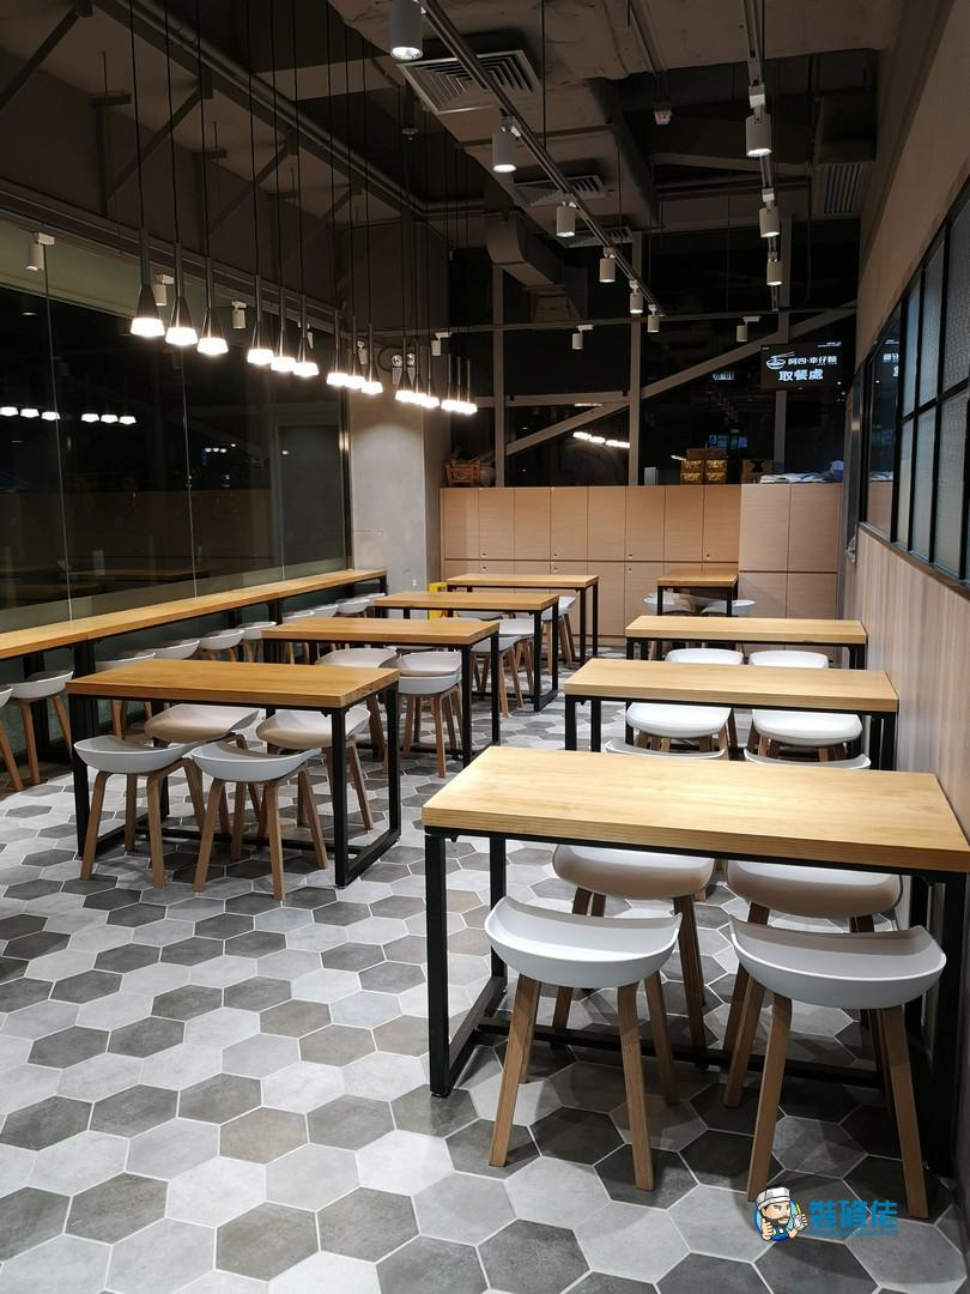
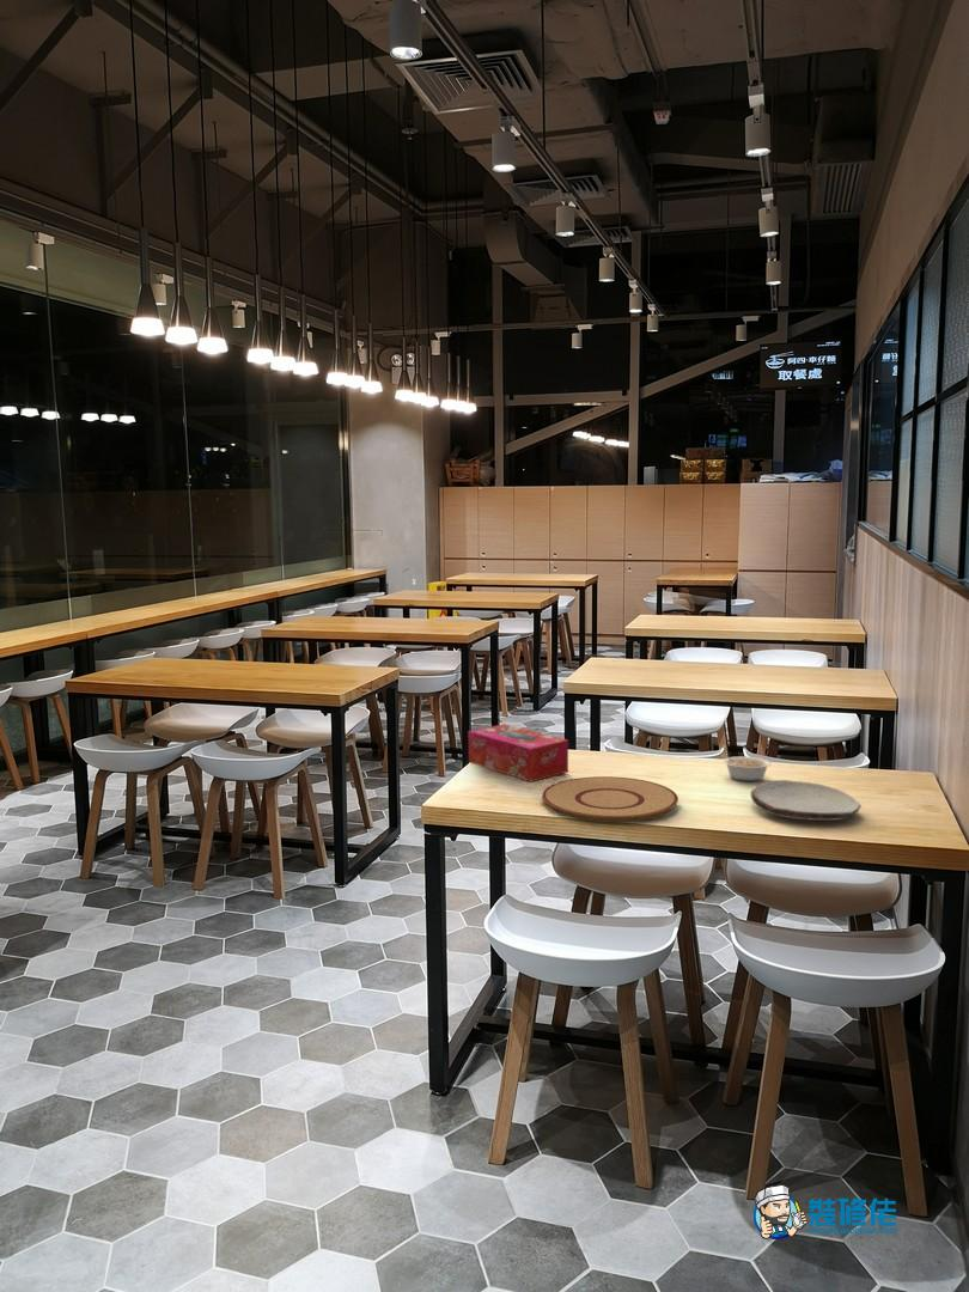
+ plate (609, 798)
+ plate (804, 802)
+ tissue box (517, 751)
+ legume (744, 768)
